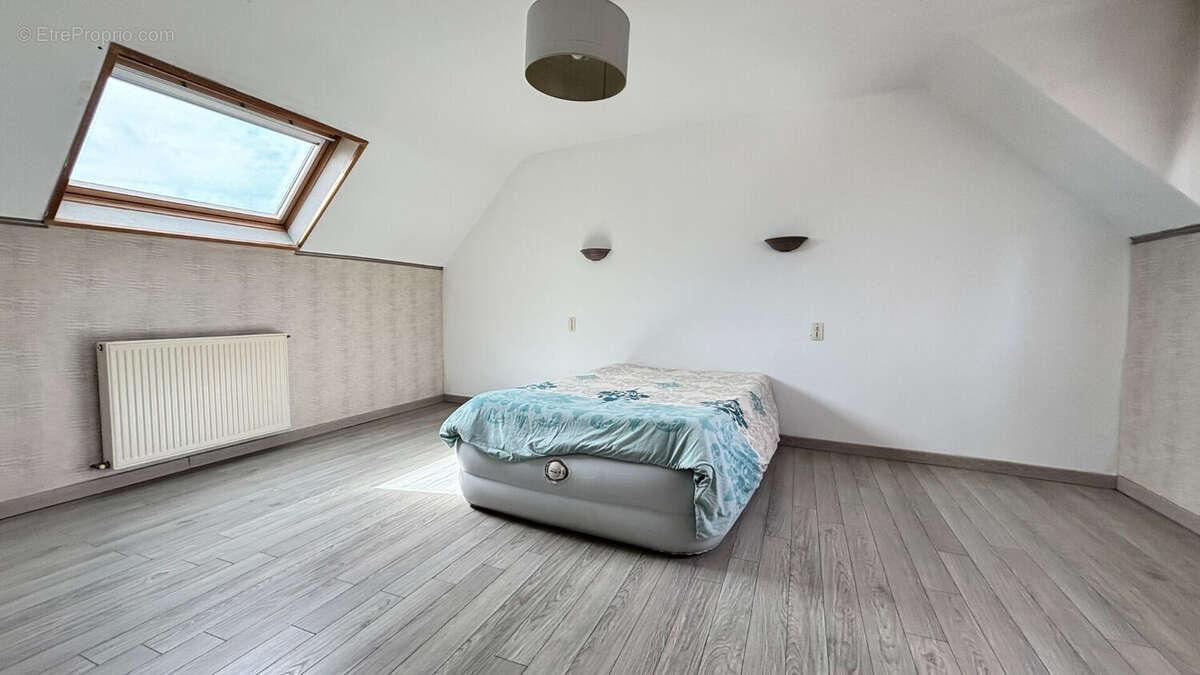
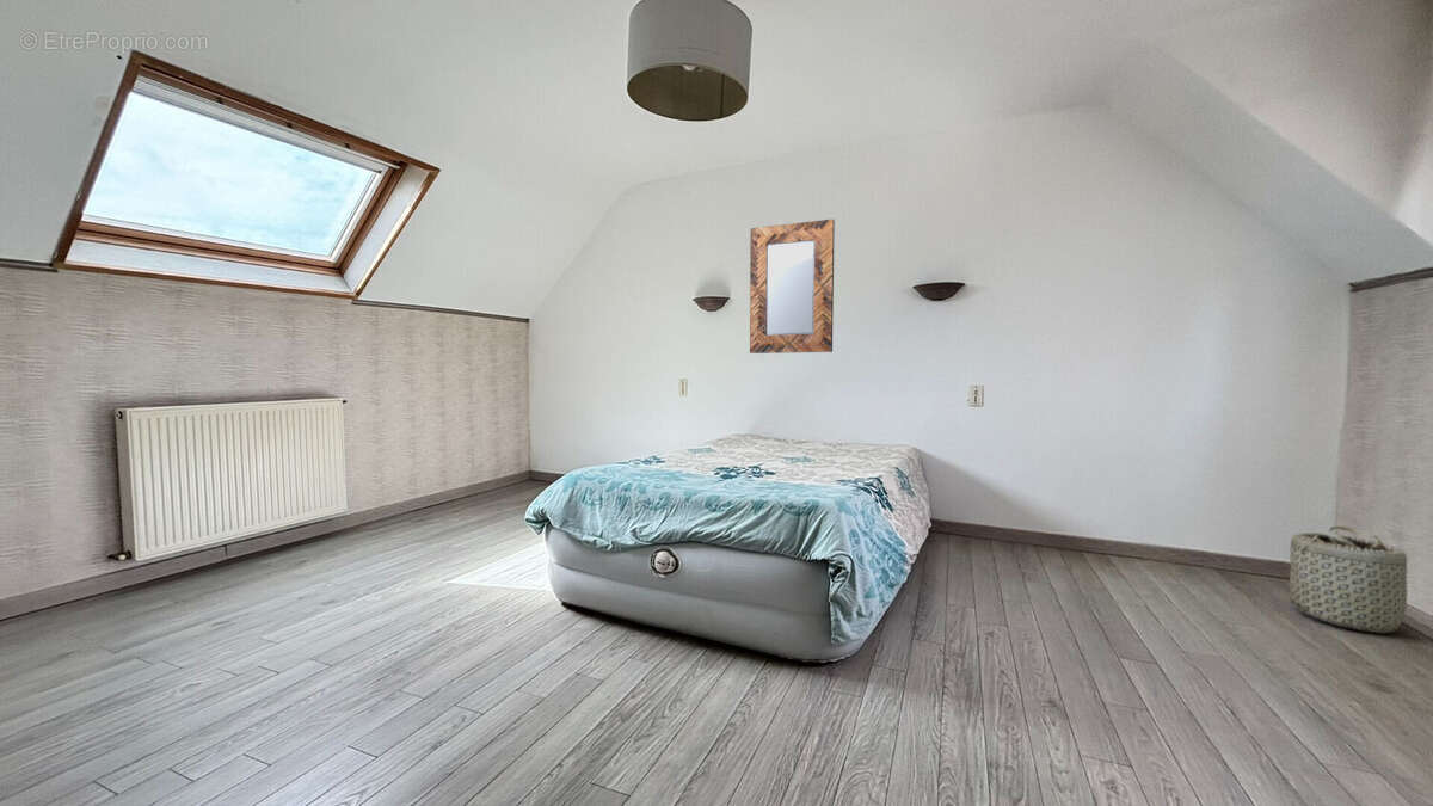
+ home mirror (791, 288)
+ basket (1351, 574)
